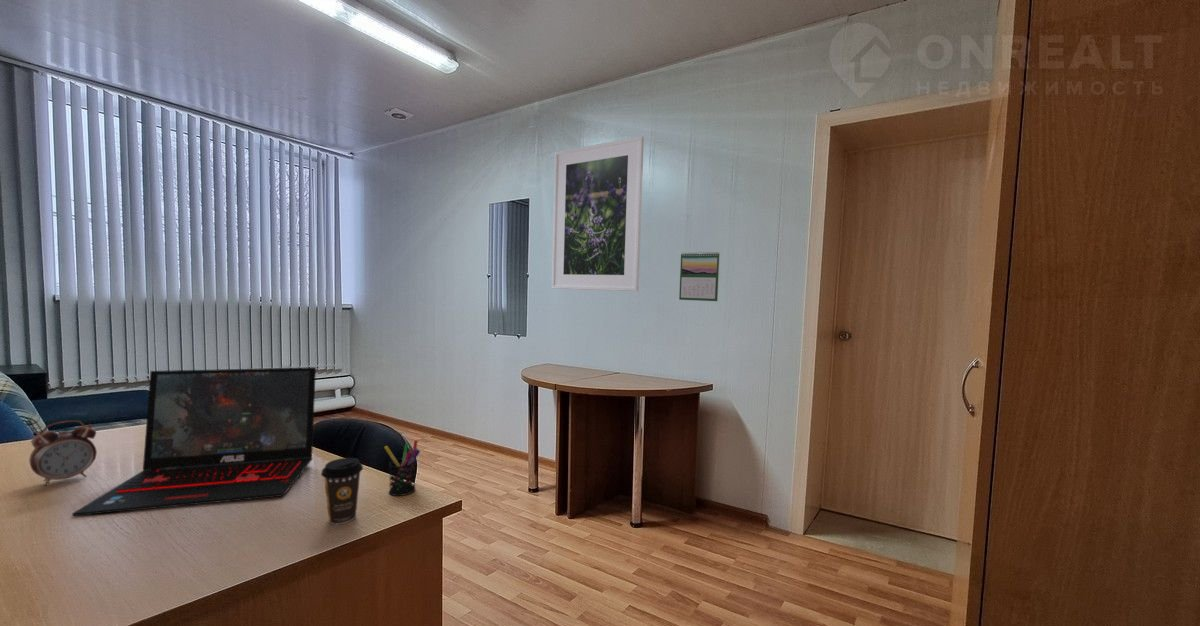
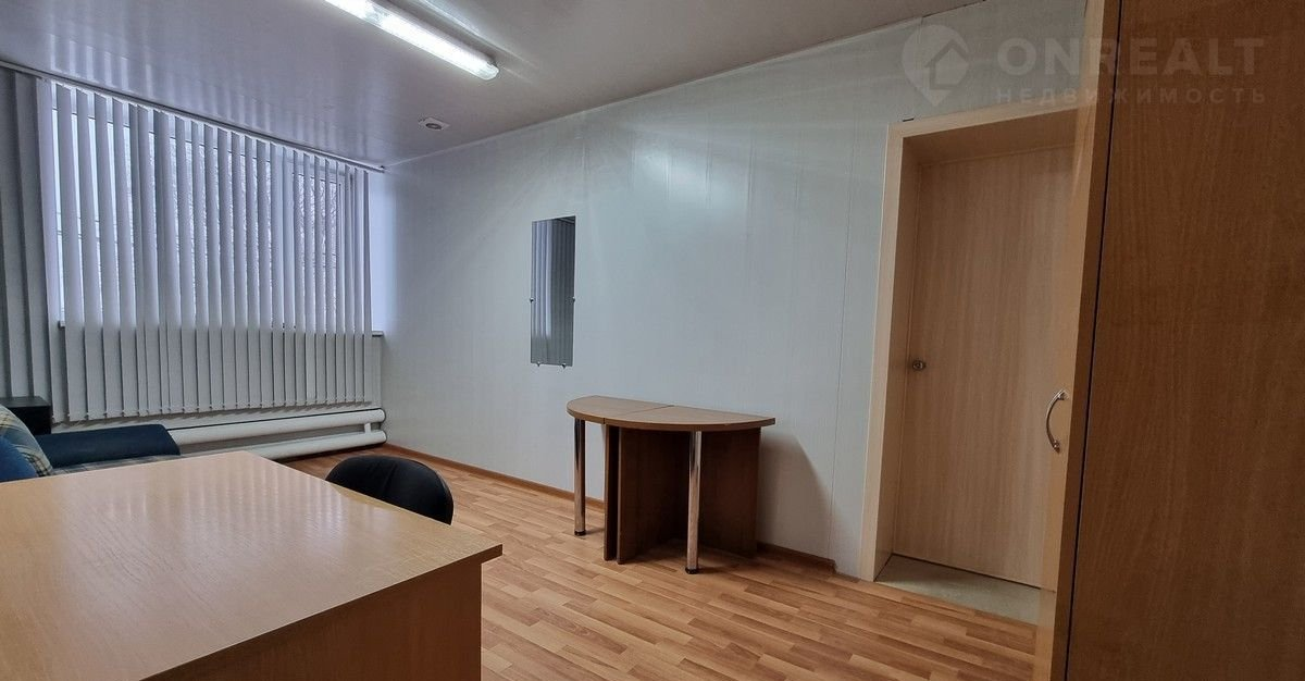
- alarm clock (64, 450)
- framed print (594, 217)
- laptop (213, 431)
- calendar (698, 276)
- pen holder (404, 464)
- coffee cup (342, 490)
